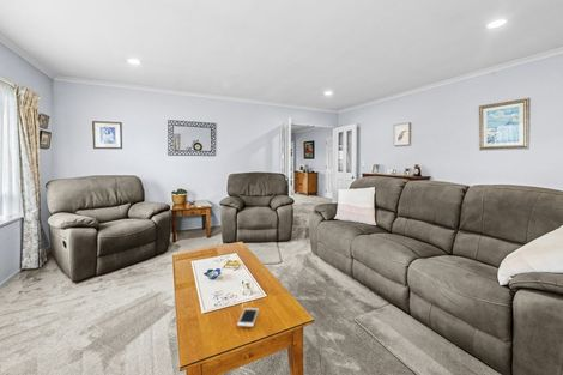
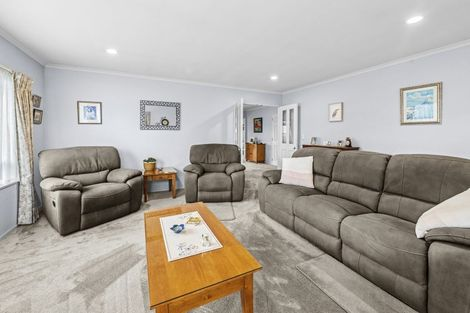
- cell phone (248, 316)
